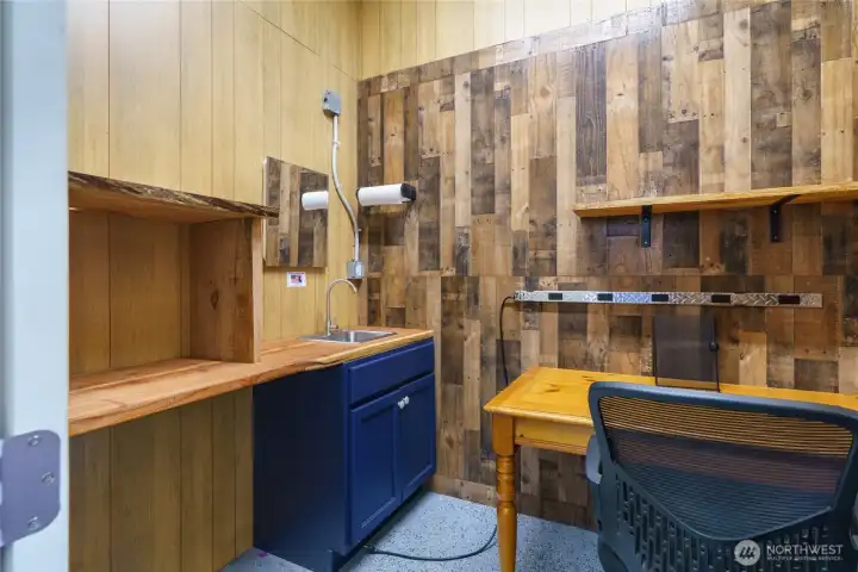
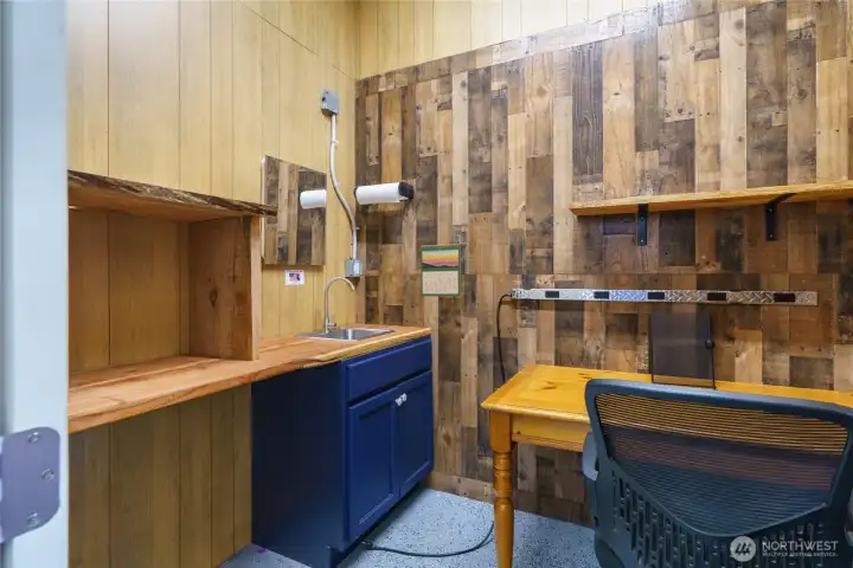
+ calendar (440, 270)
